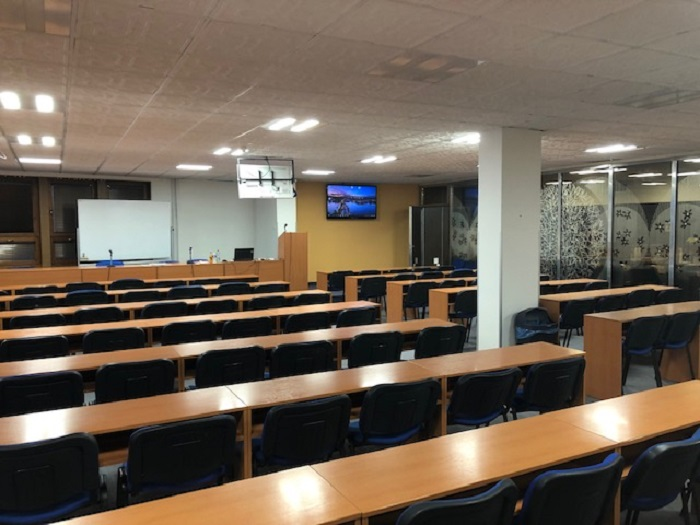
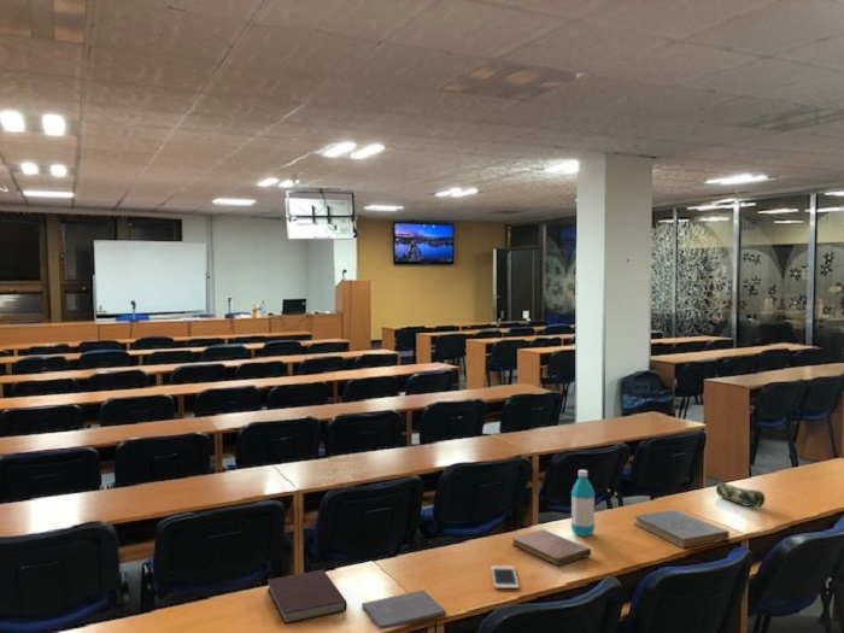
+ notebook (305, 594)
+ pencil case (738, 493)
+ notebook (550, 546)
+ book (679, 527)
+ notepad (403, 608)
+ water bottle (582, 502)
+ cell phone (504, 576)
